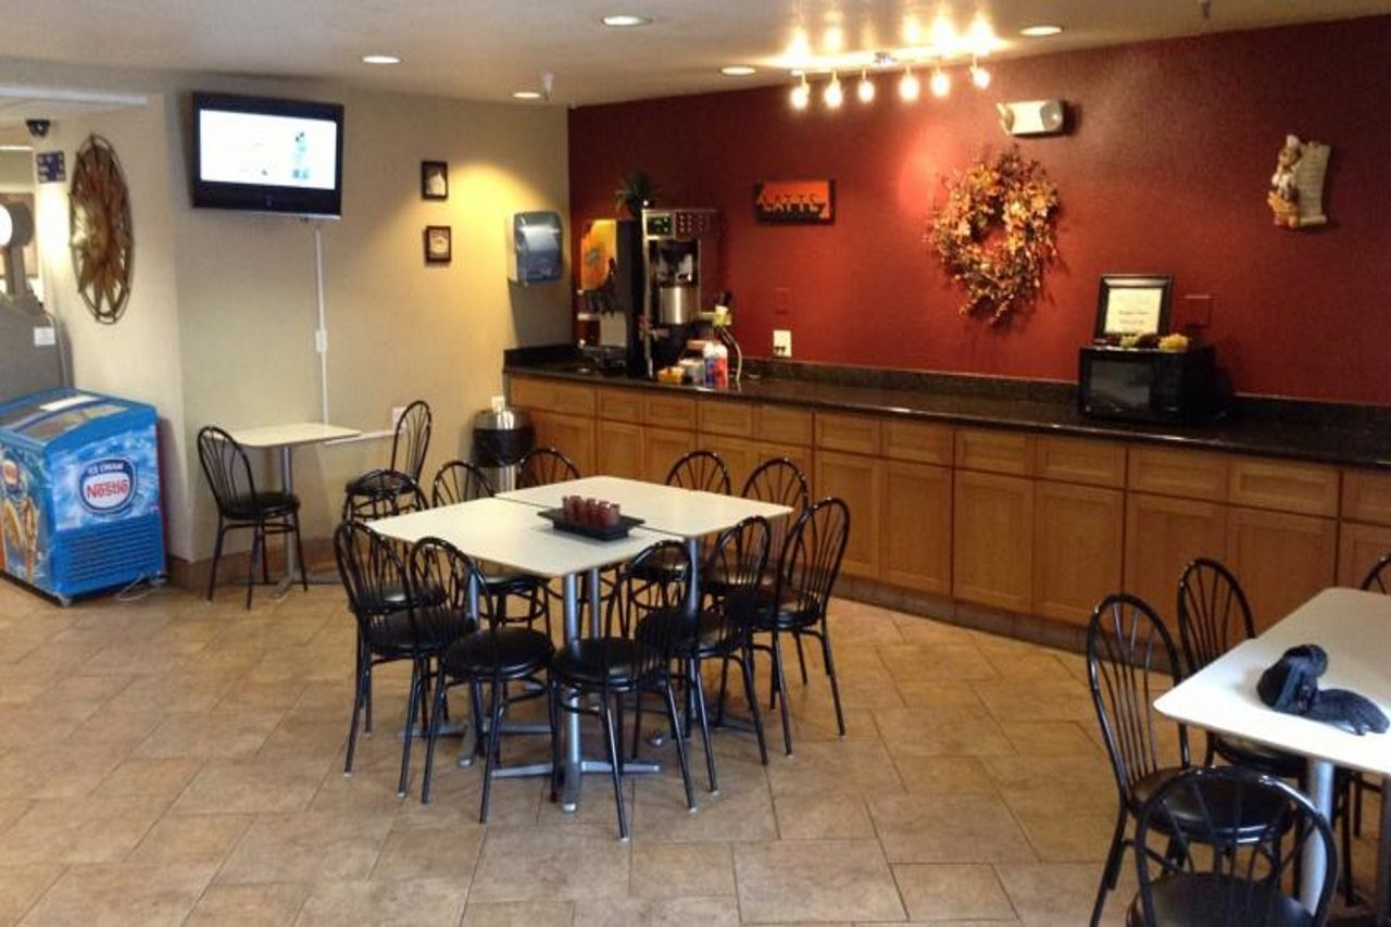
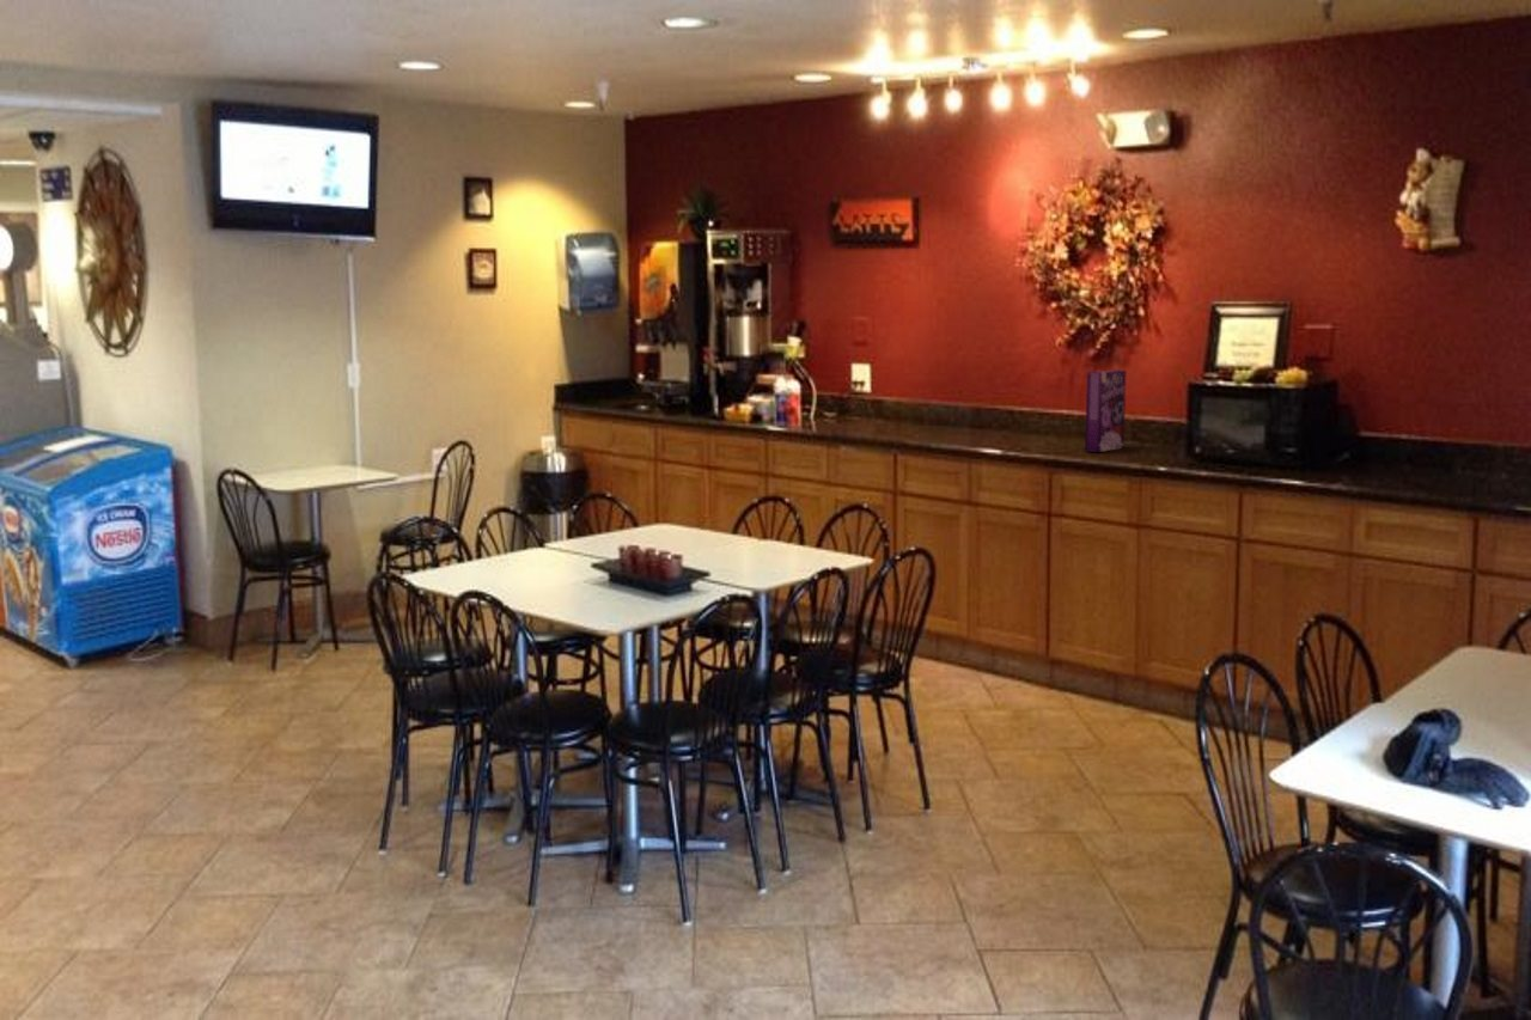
+ cereal box (1105, 410)
